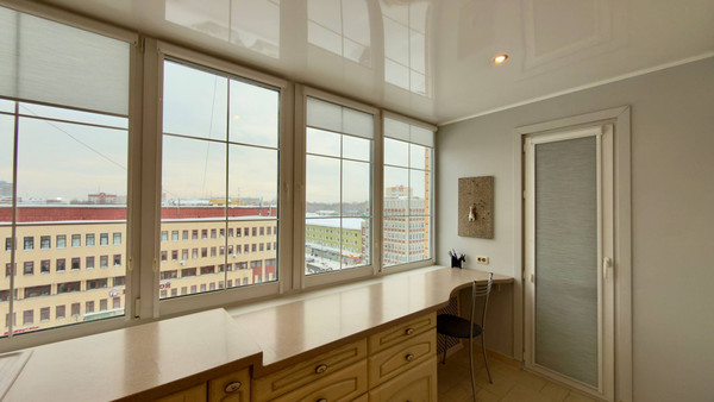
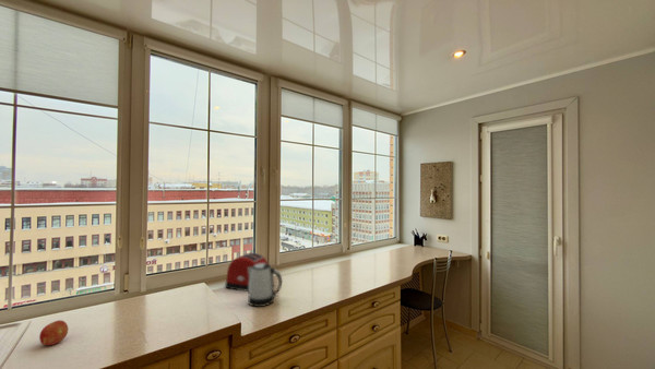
+ kettle (264, 283)
+ fruit (53, 332)
+ toaster (248, 270)
